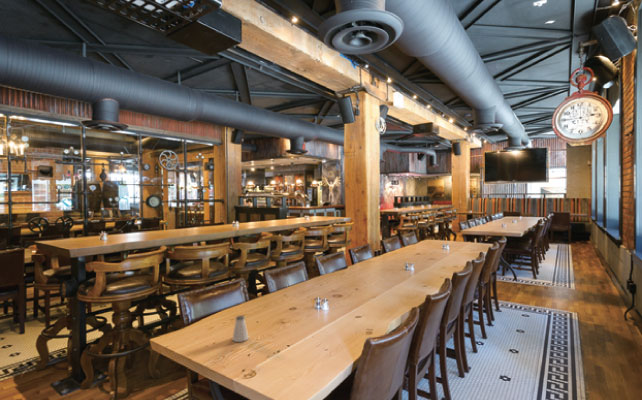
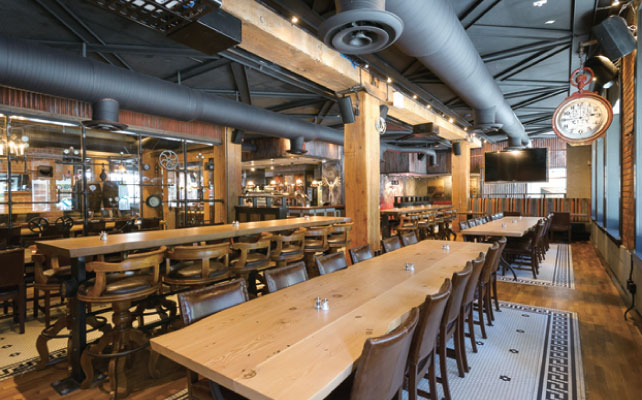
- saltshaker (240, 327)
